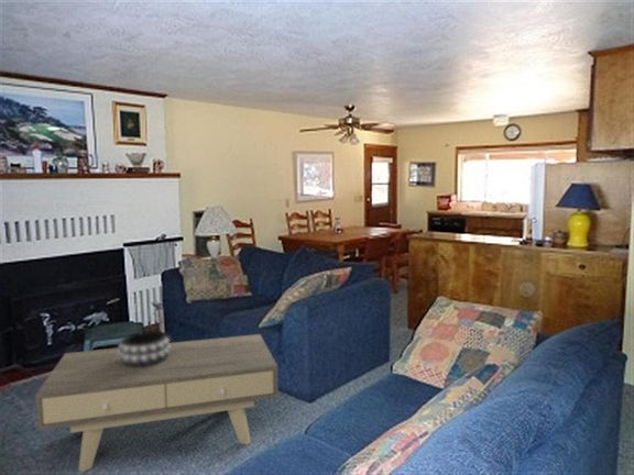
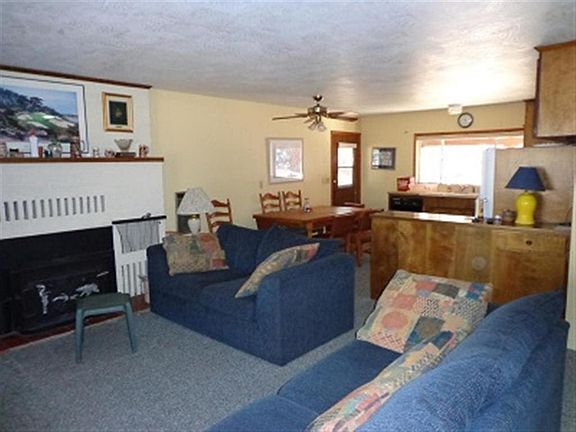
- decorative bowl (144, 347)
- coffee table (168, 397)
